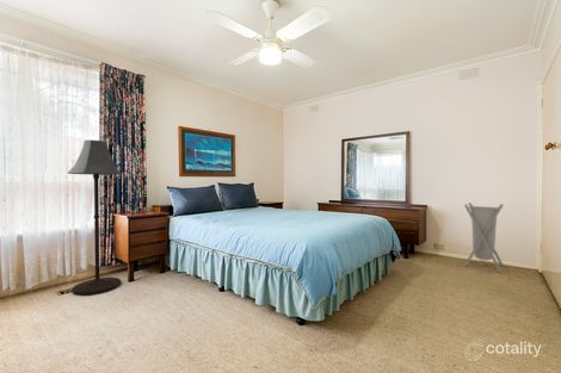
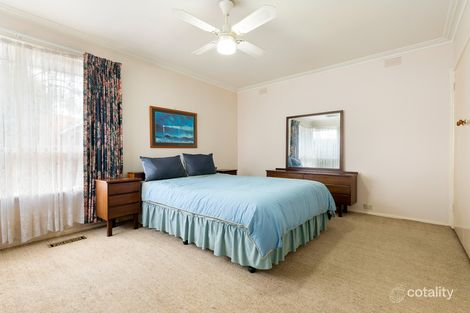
- floor lamp (97, 215)
- laundry hamper (483, 235)
